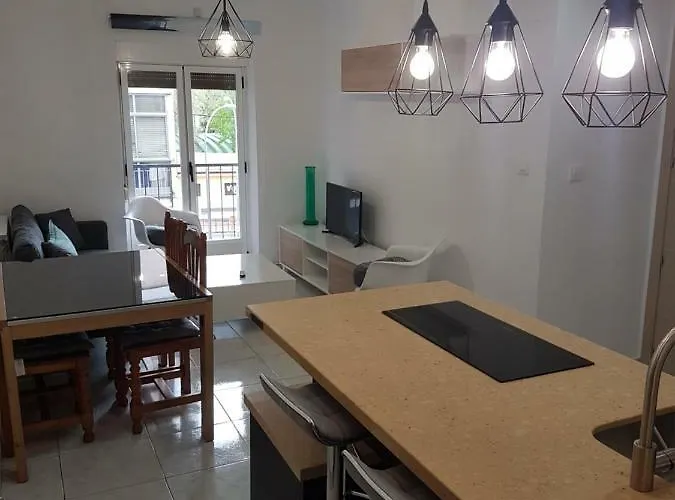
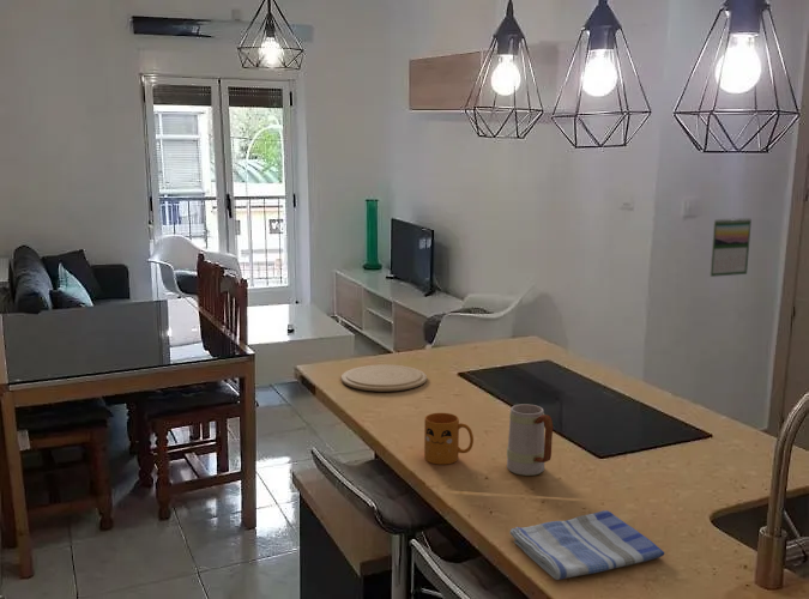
+ dish towel (584, 541)
+ mug (531, 441)
+ plate (384, 376)
+ mug (448, 438)
+ calendar (730, 246)
